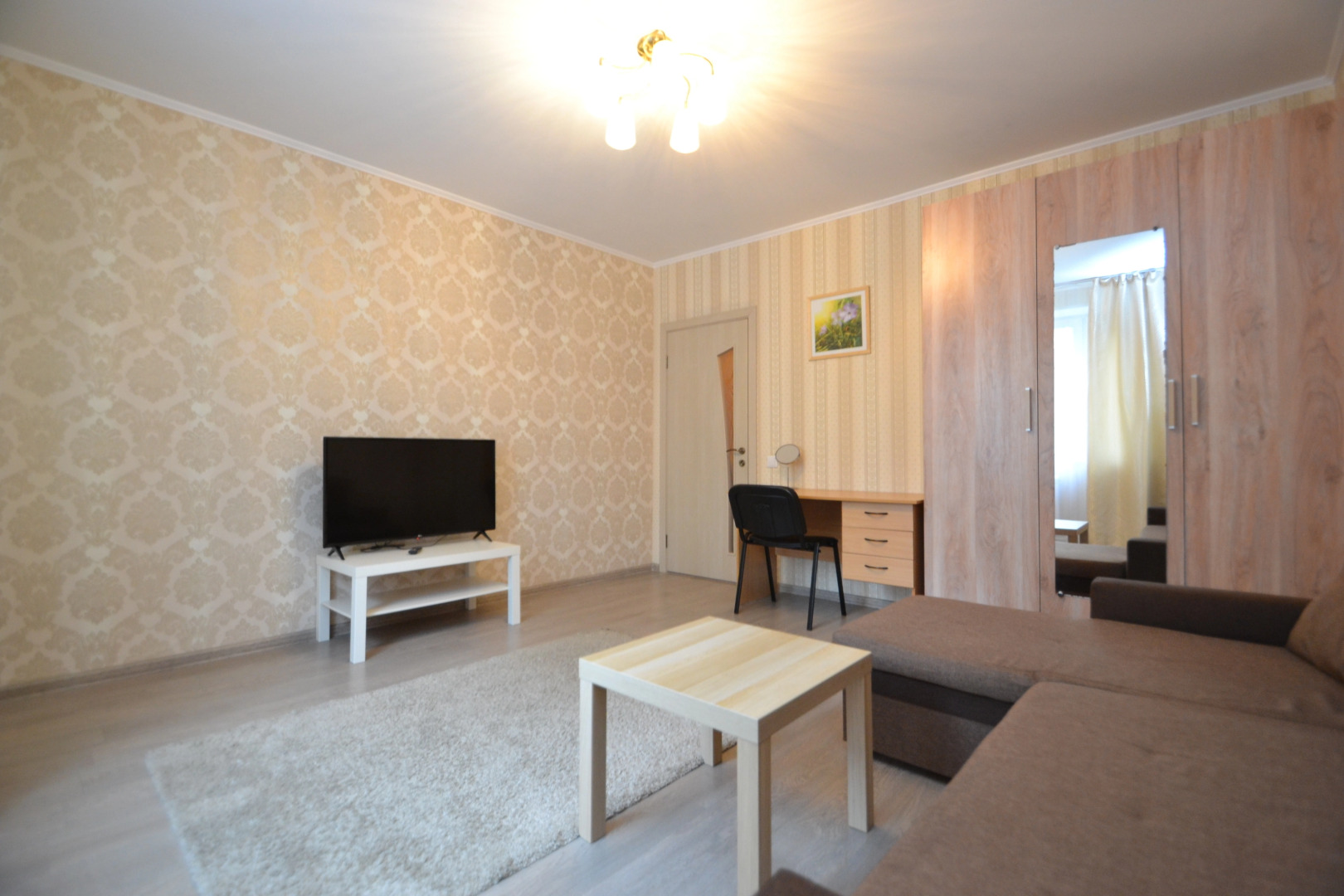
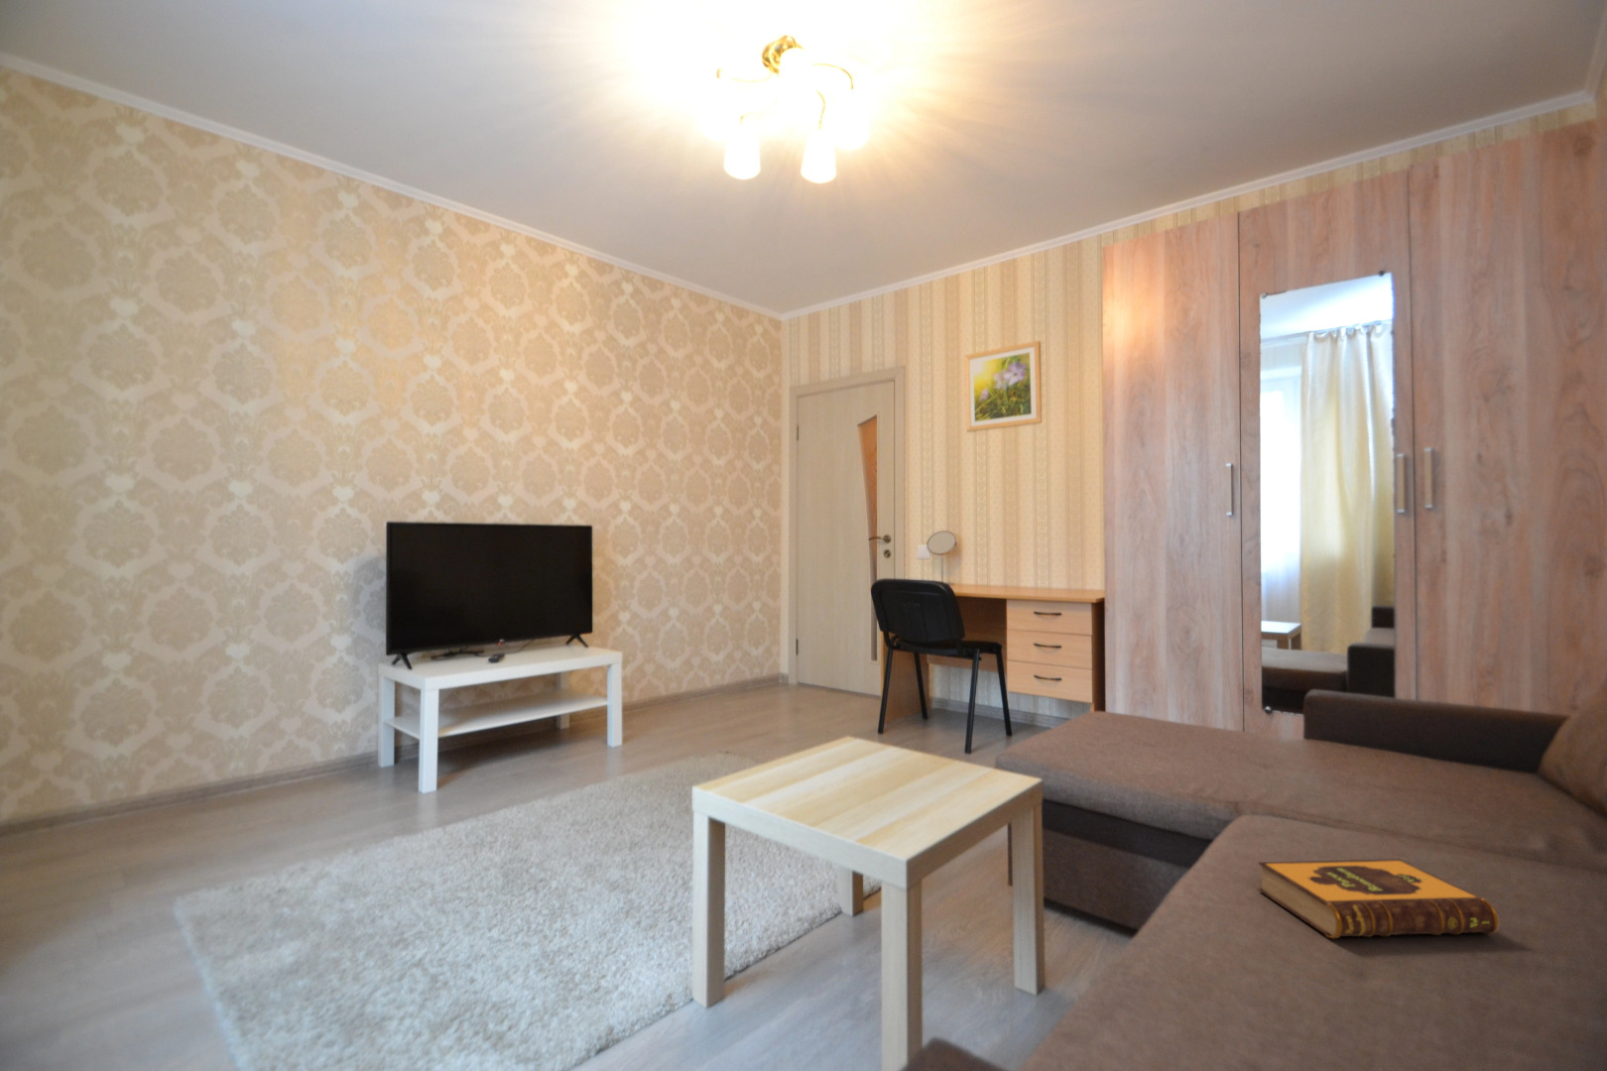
+ hardback book (1371, 898)
